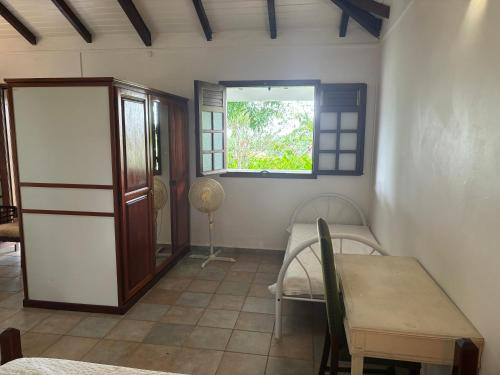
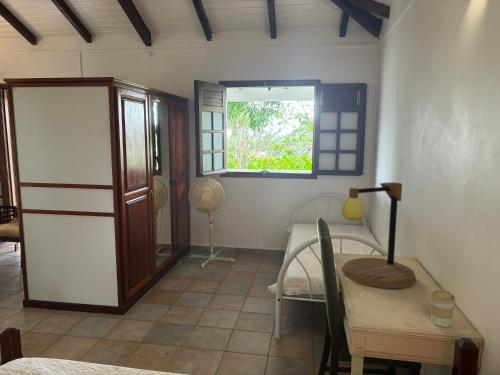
+ coffee cup (441, 307)
+ table lamp (389, 230)
